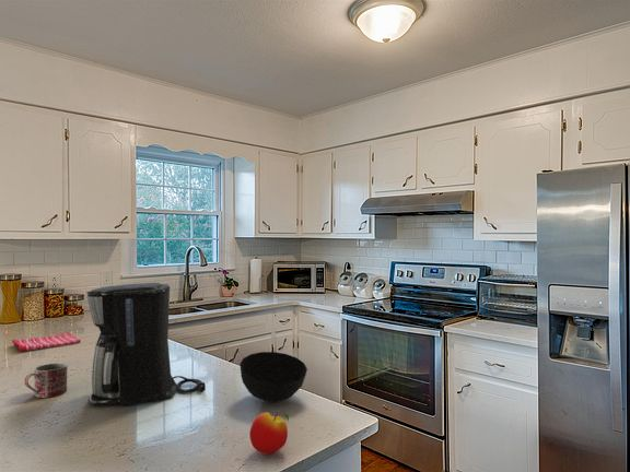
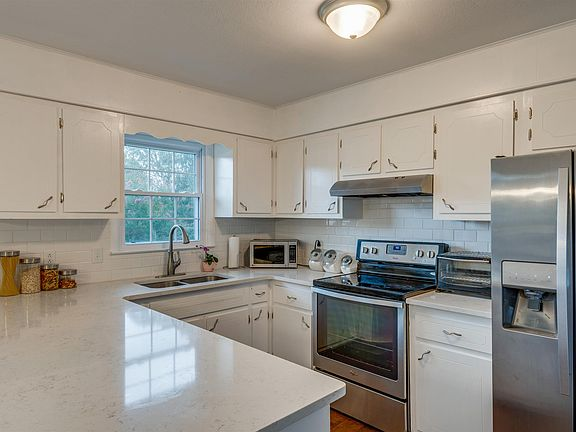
- mug (45, 380)
- dish towel (46, 341)
- bowl (273, 379)
- coffee maker (142, 341)
- apple (269, 432)
